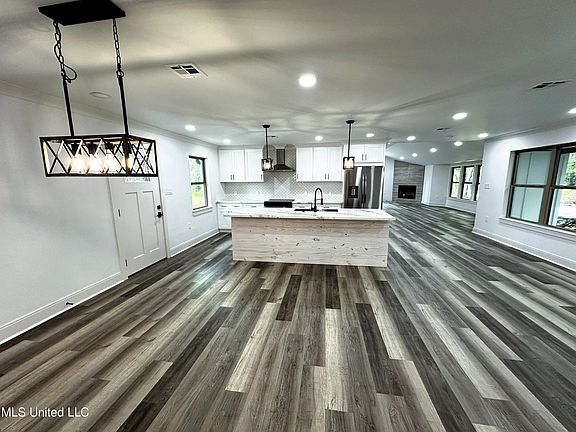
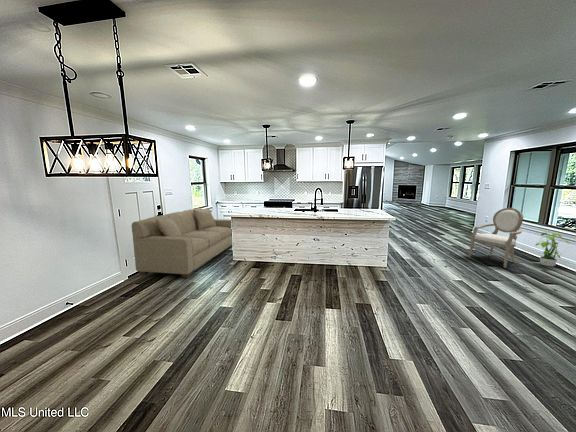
+ potted plant (546, 247)
+ sofa (194, 235)
+ chair (498, 235)
